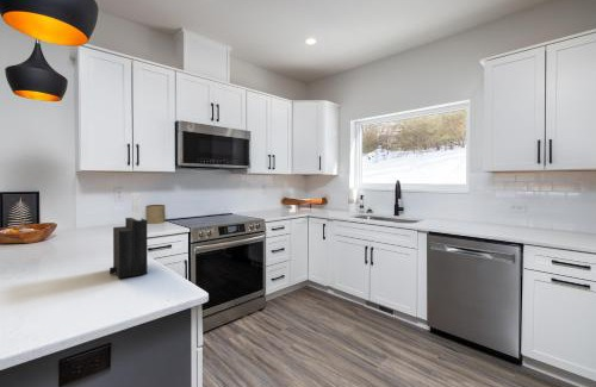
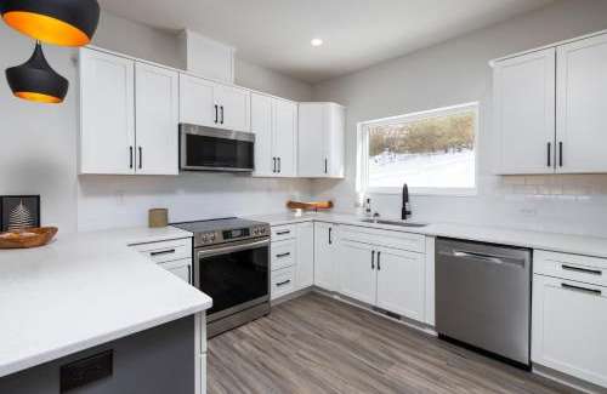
- knife block (126, 232)
